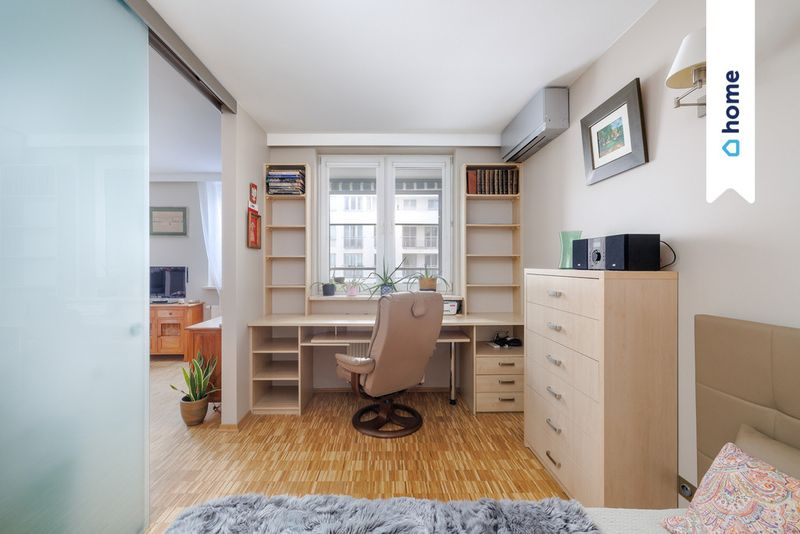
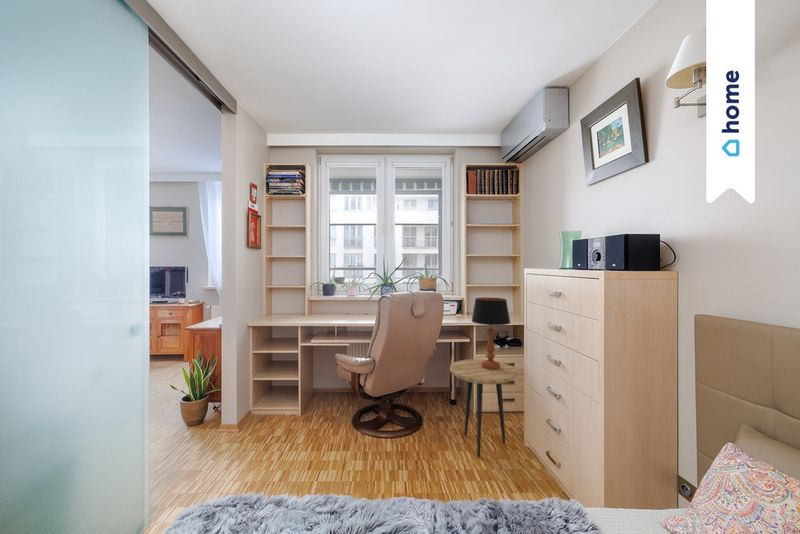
+ side table (481, 406)
+ table lamp (490, 332)
